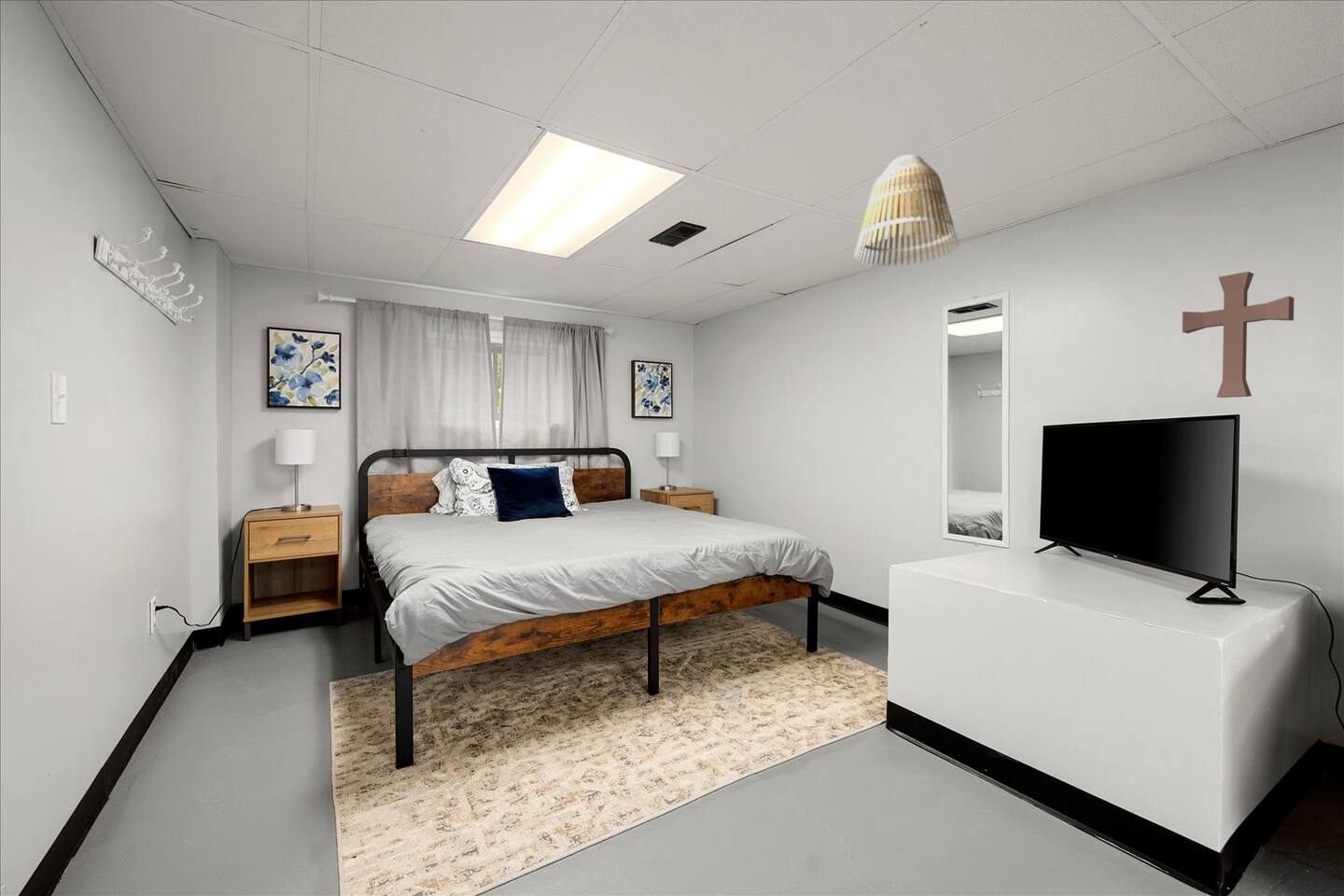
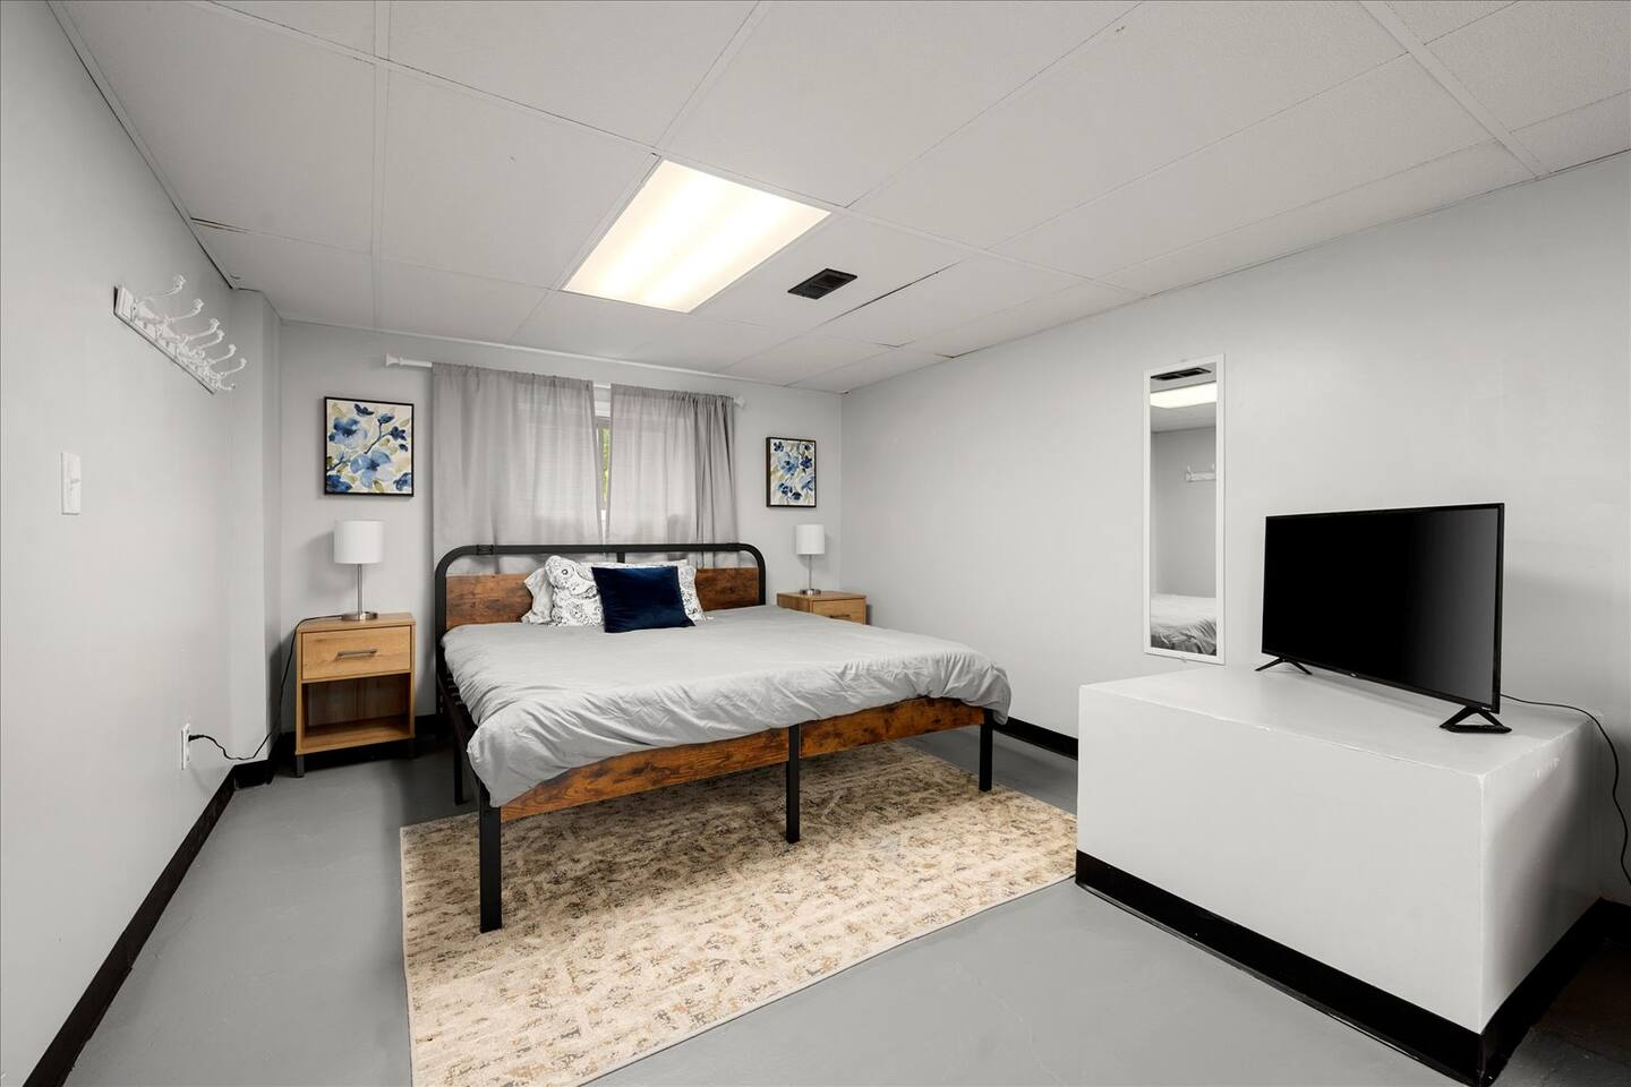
- decorative cross (1235, 336)
- lamp shade (904, 205)
